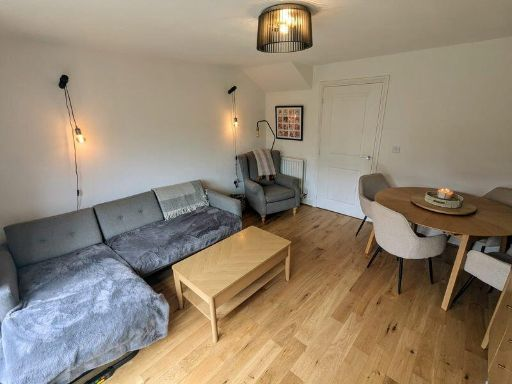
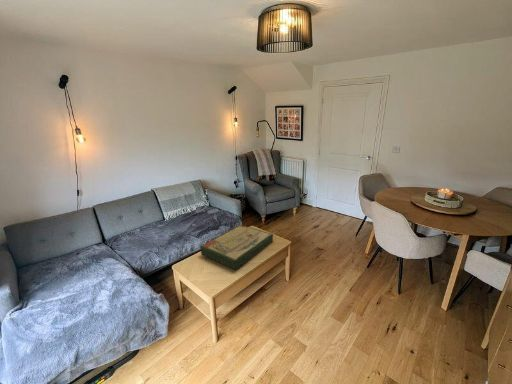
+ board game (238, 244)
